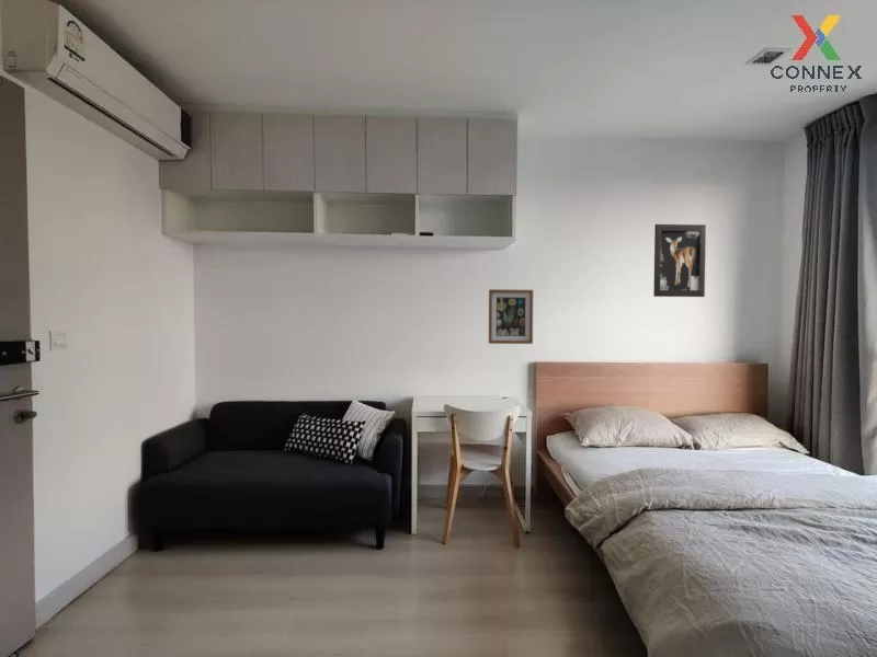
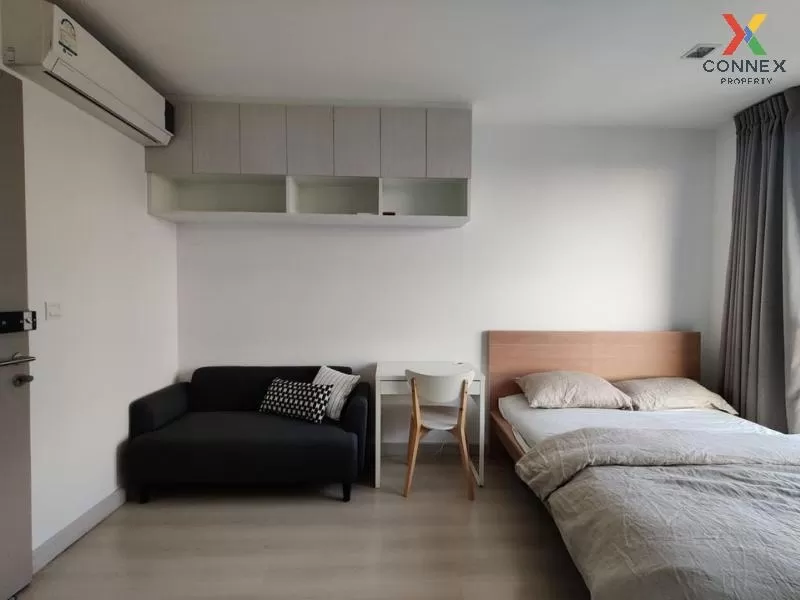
- wall art (680, 261)
- wall art (511, 316)
